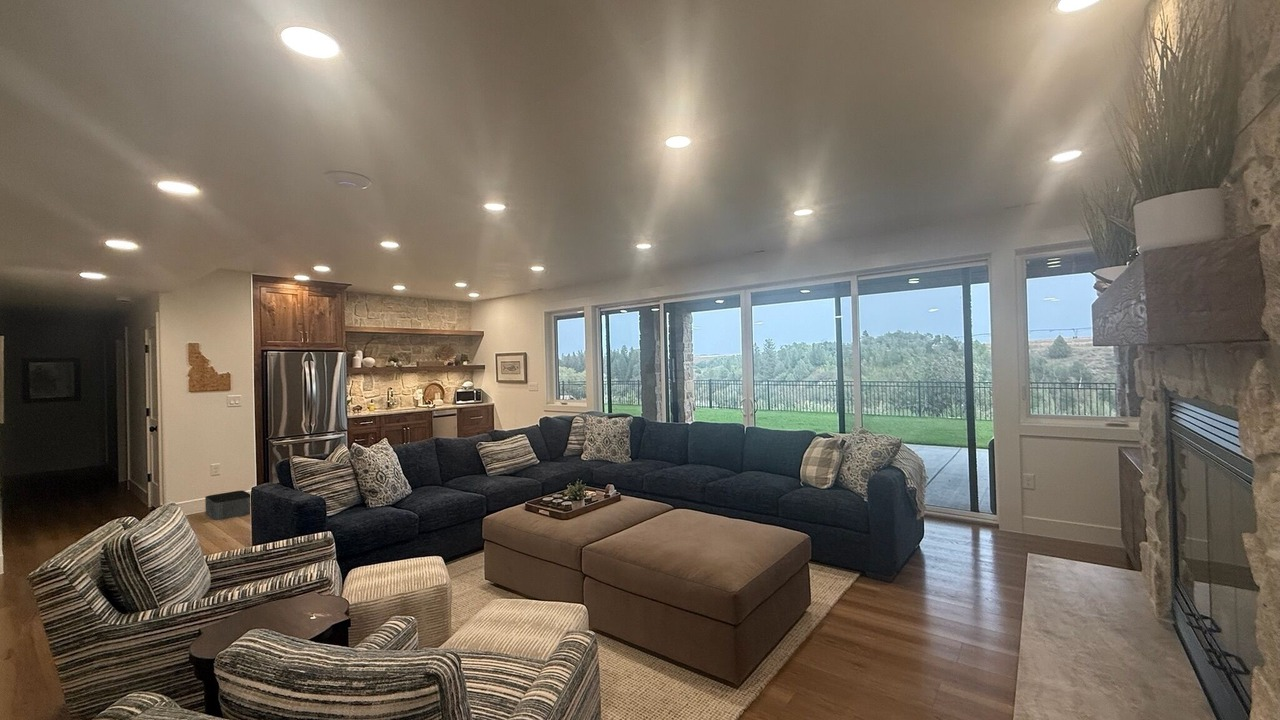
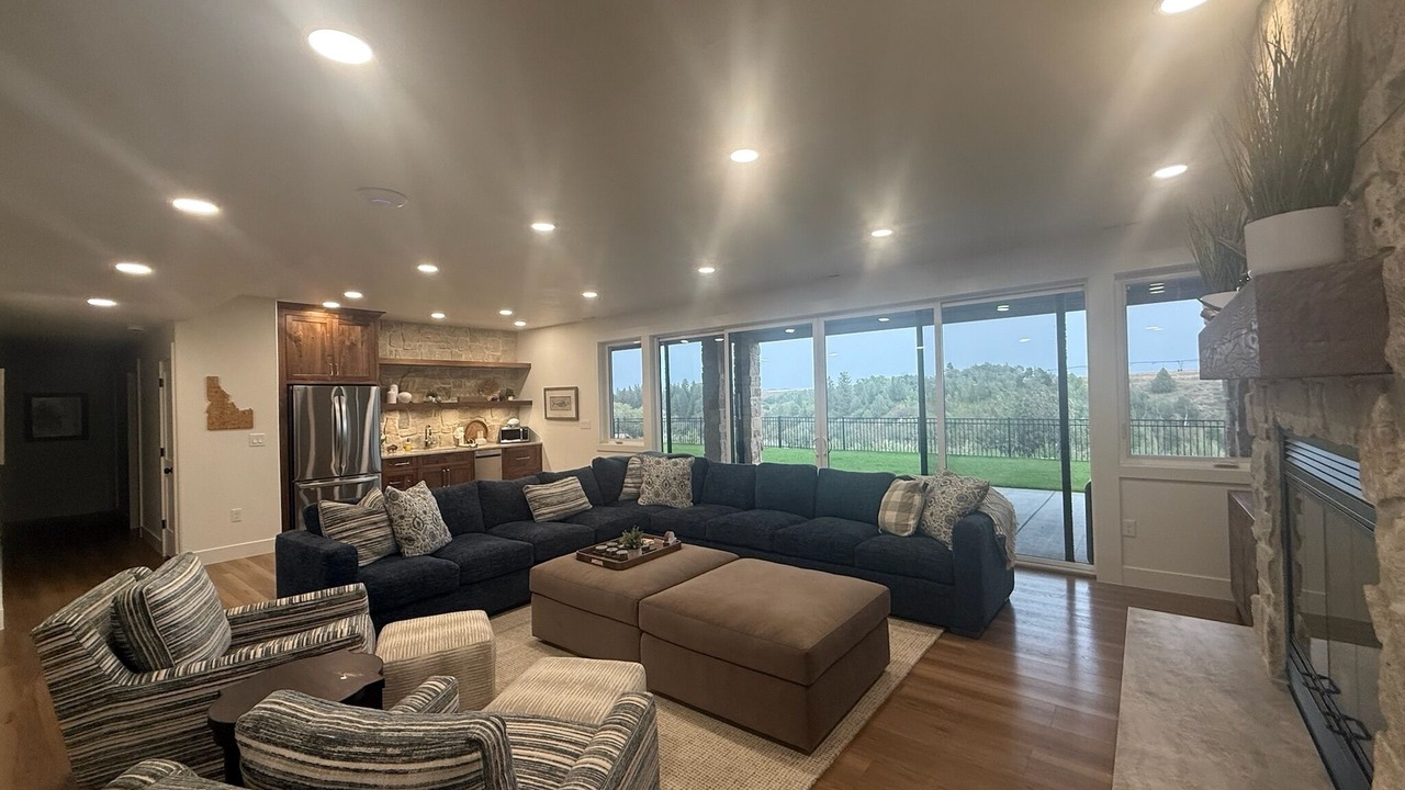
- storage bin (229, 504)
